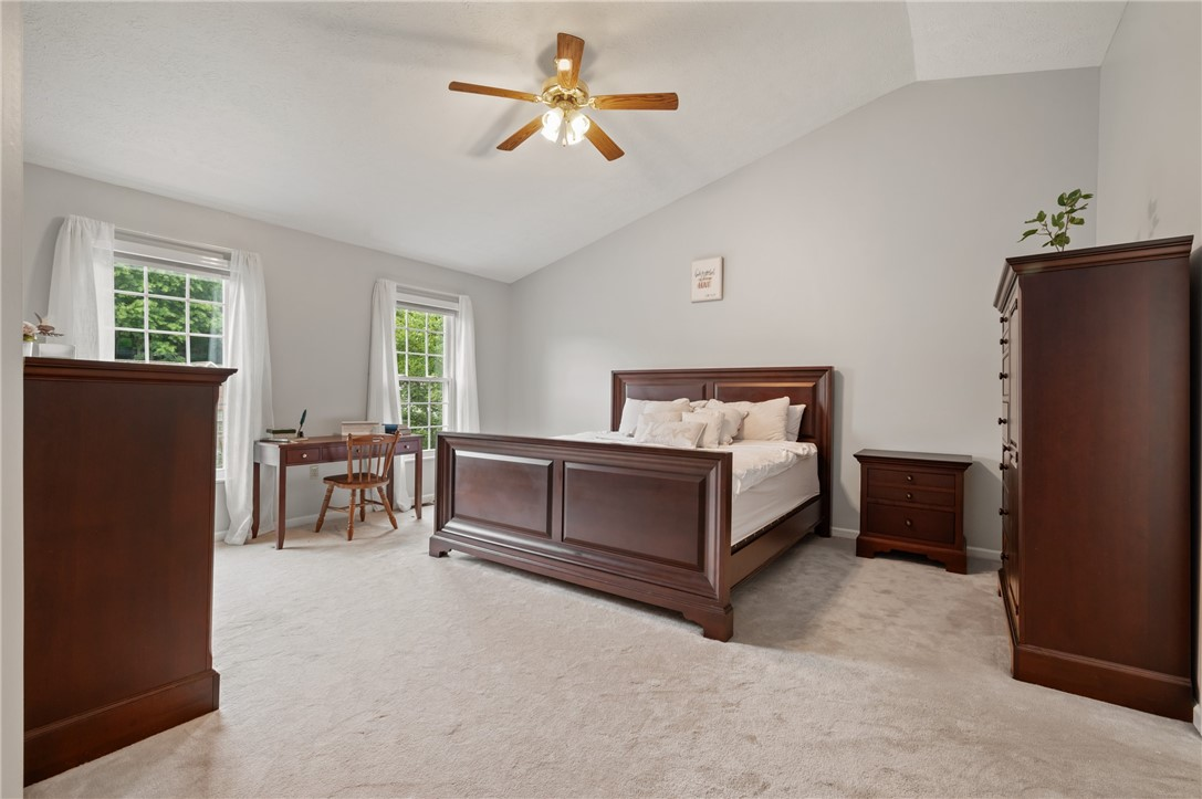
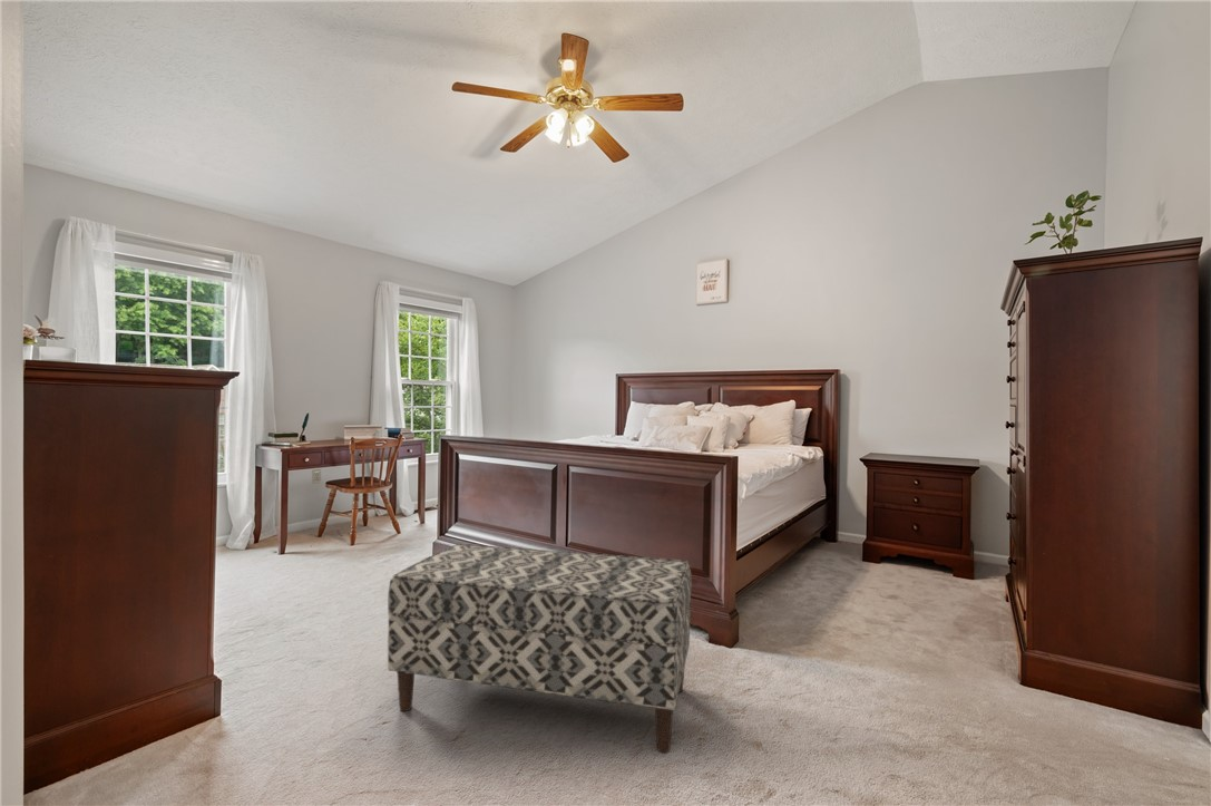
+ bench (546, 632)
